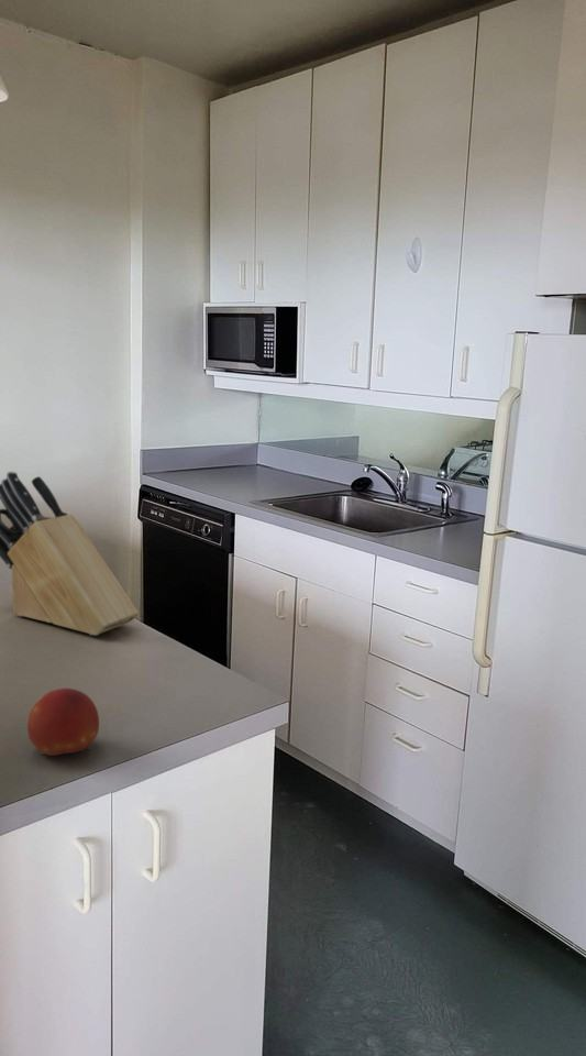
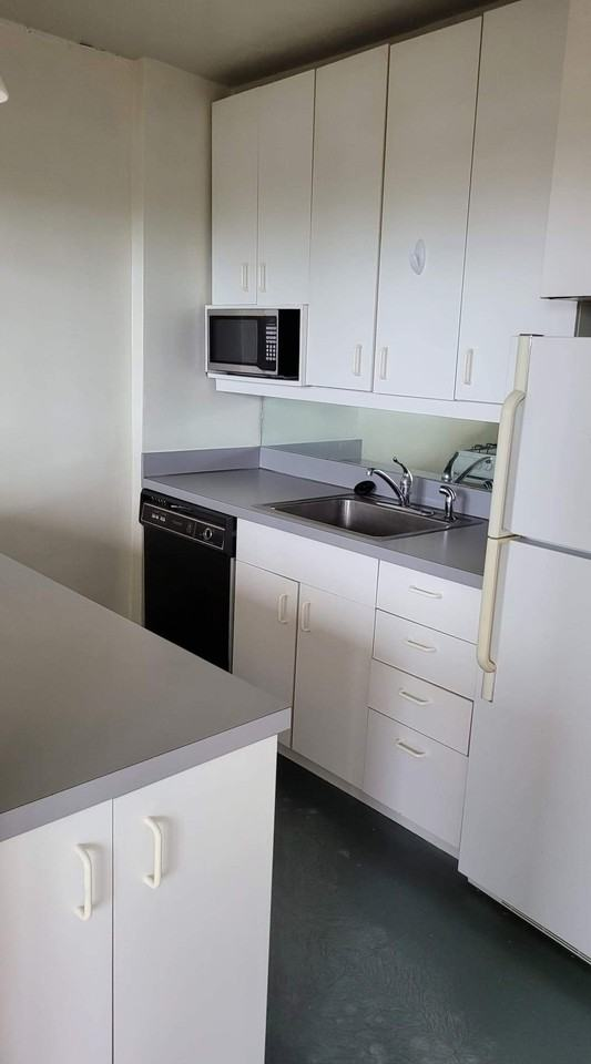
- knife block (58, 547)
- fruit (63, 719)
